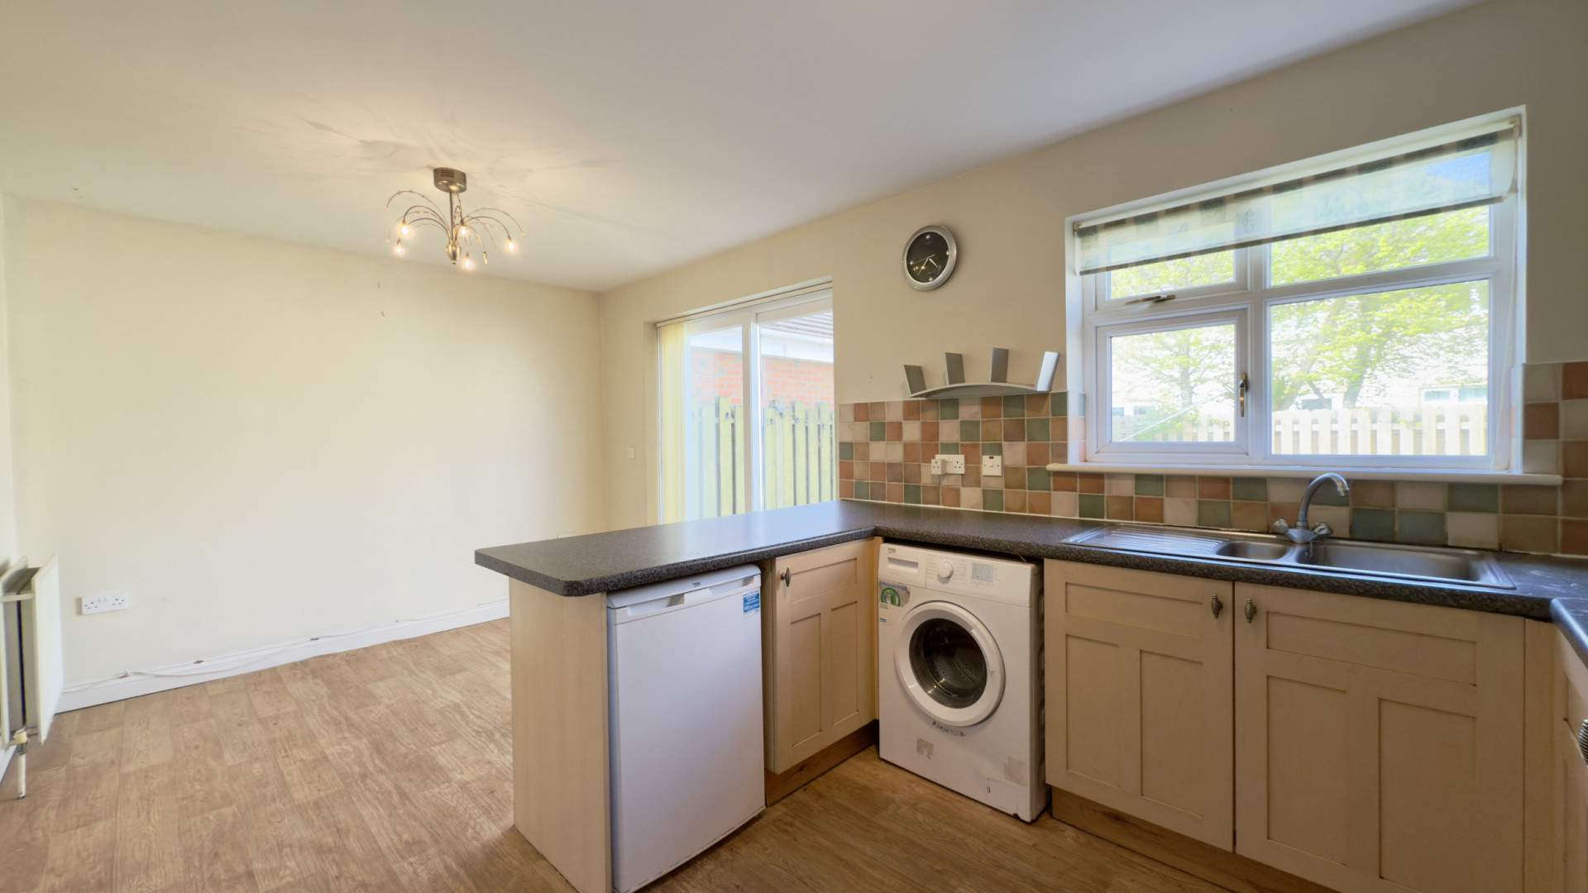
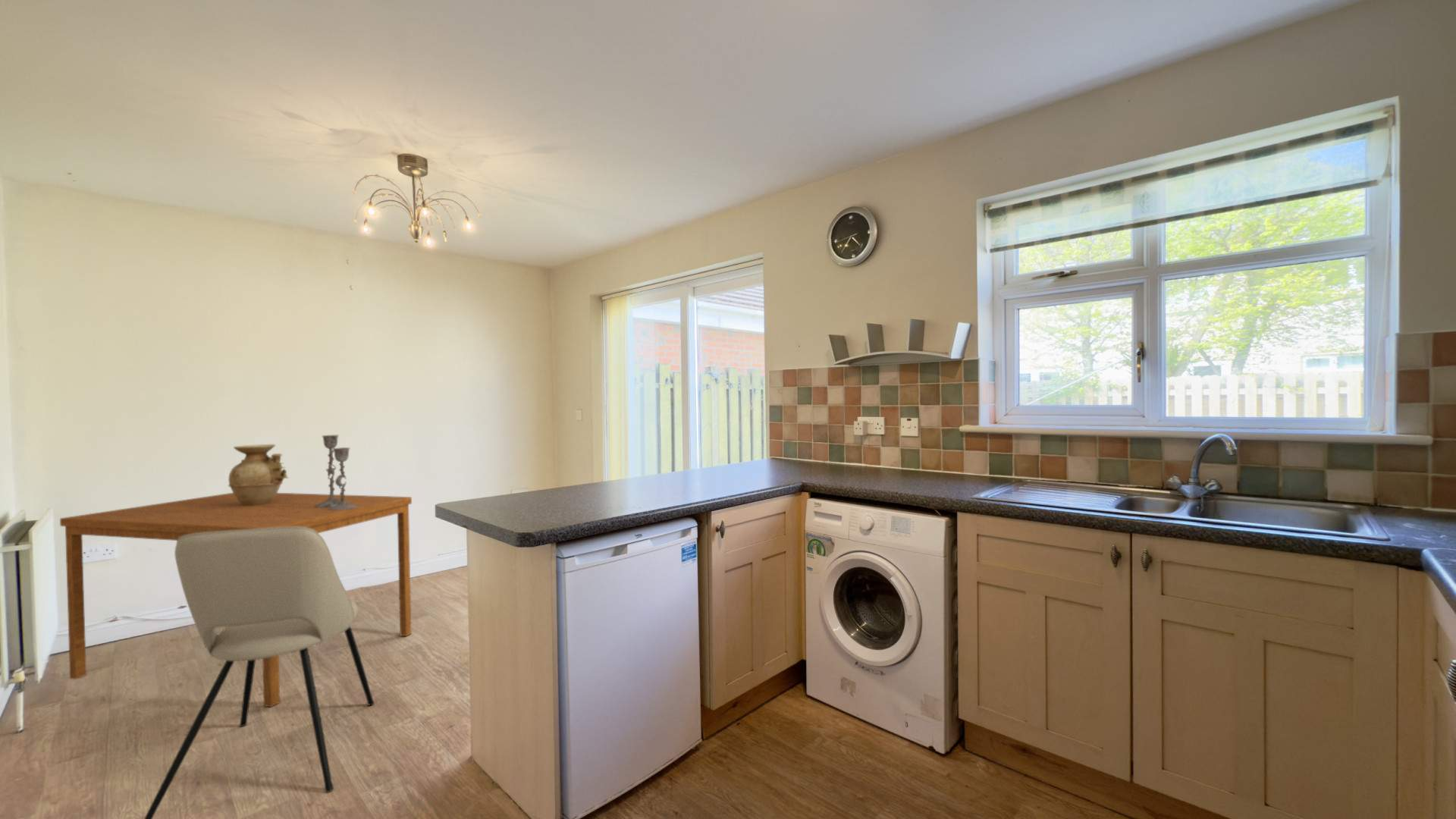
+ candlestick (335, 469)
+ vase (259, 473)
+ dining table (252, 529)
+ dining chair (276, 636)
